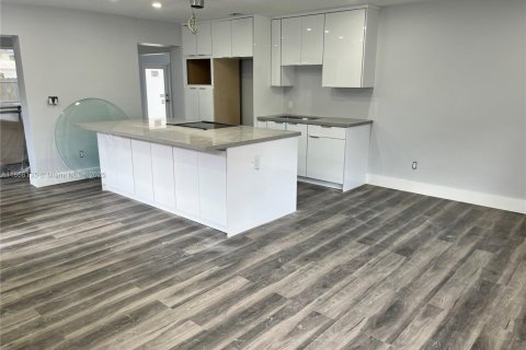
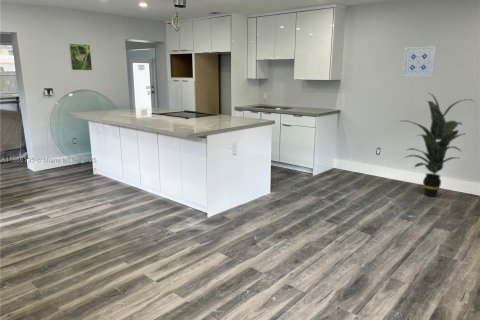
+ wall art (418, 61)
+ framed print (80, 57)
+ indoor plant (433, 144)
